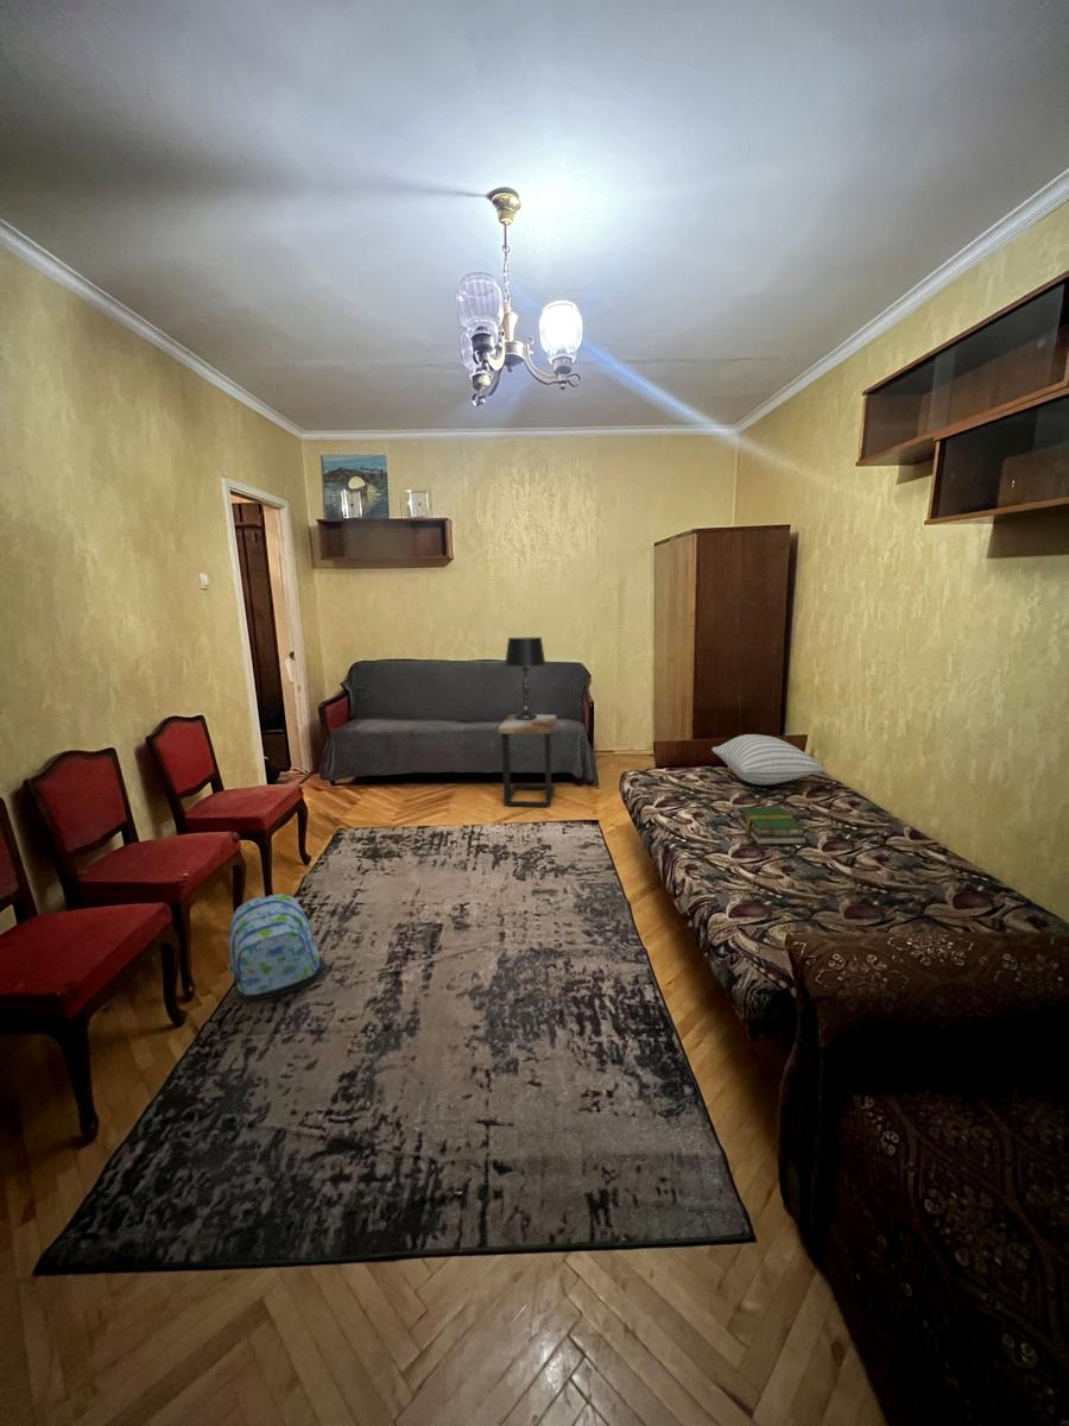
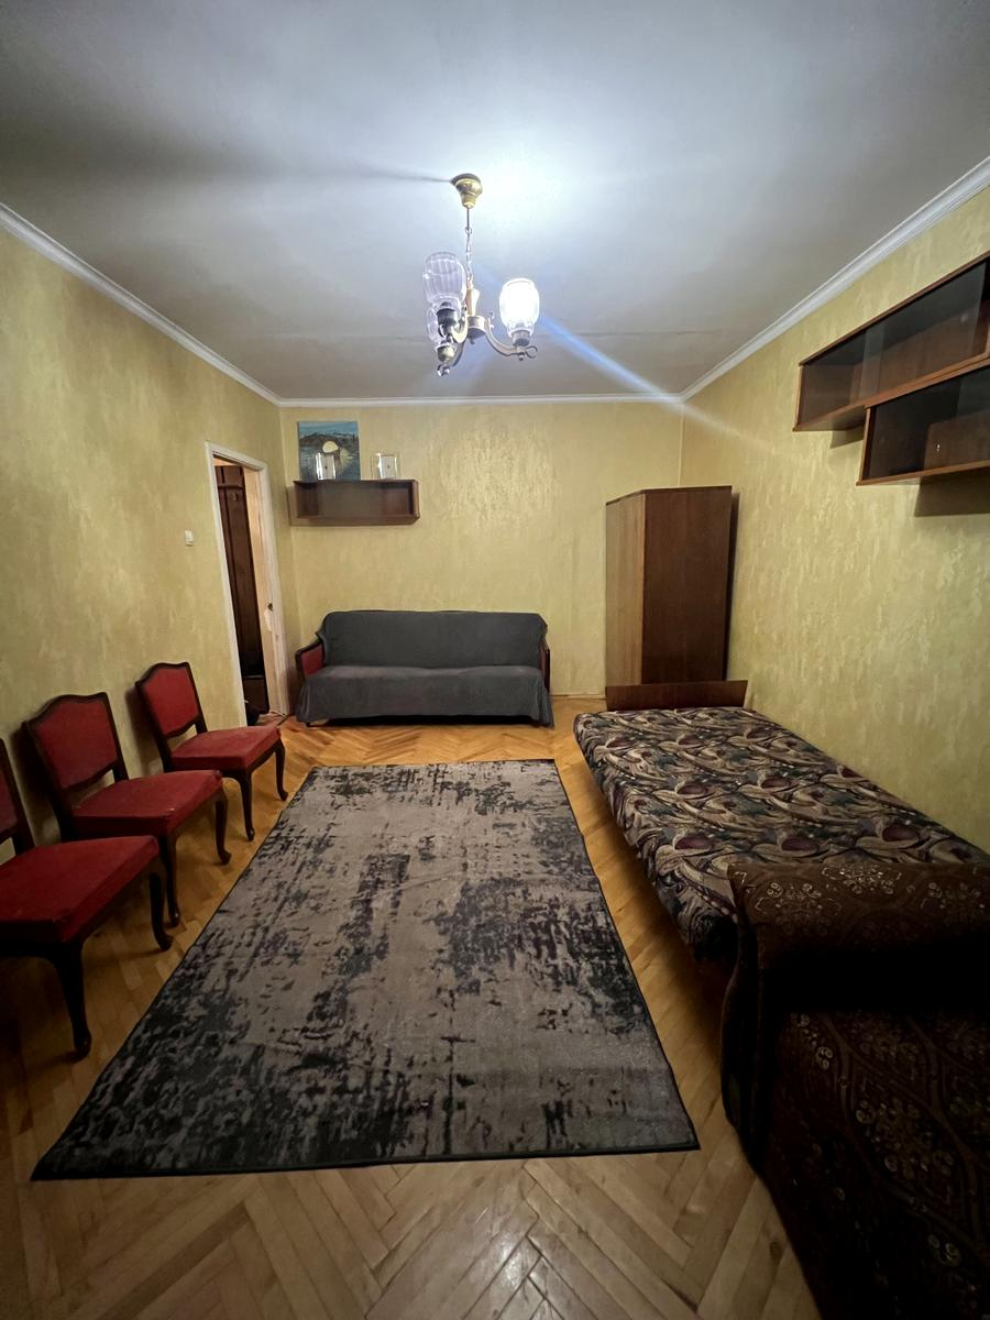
- book (770, 824)
- table lamp (525, 679)
- side table (545, 759)
- backpack (272, 945)
- pillow (764, 758)
